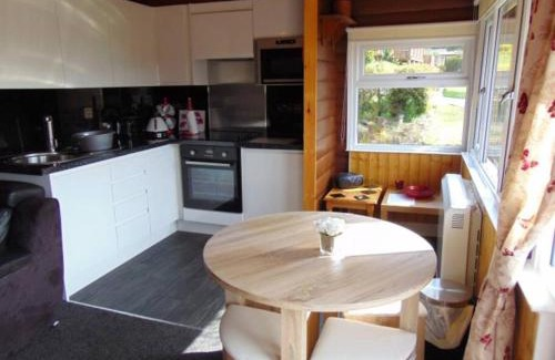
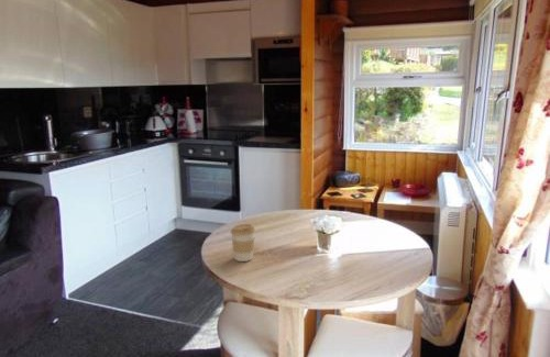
+ coffee cup (243, 242)
